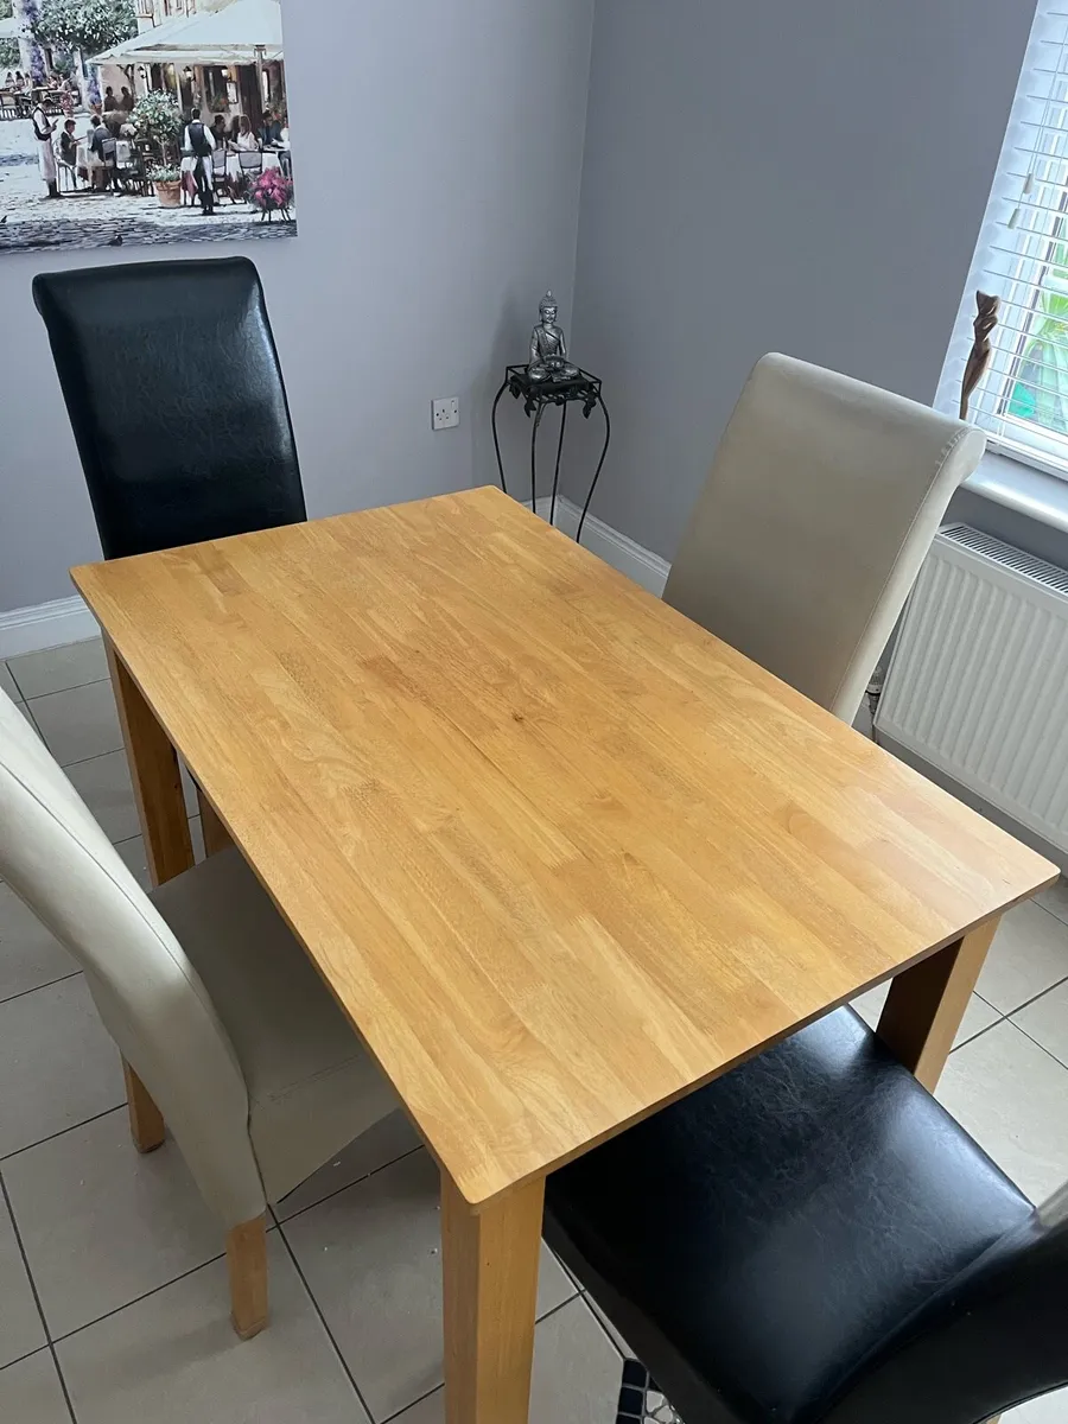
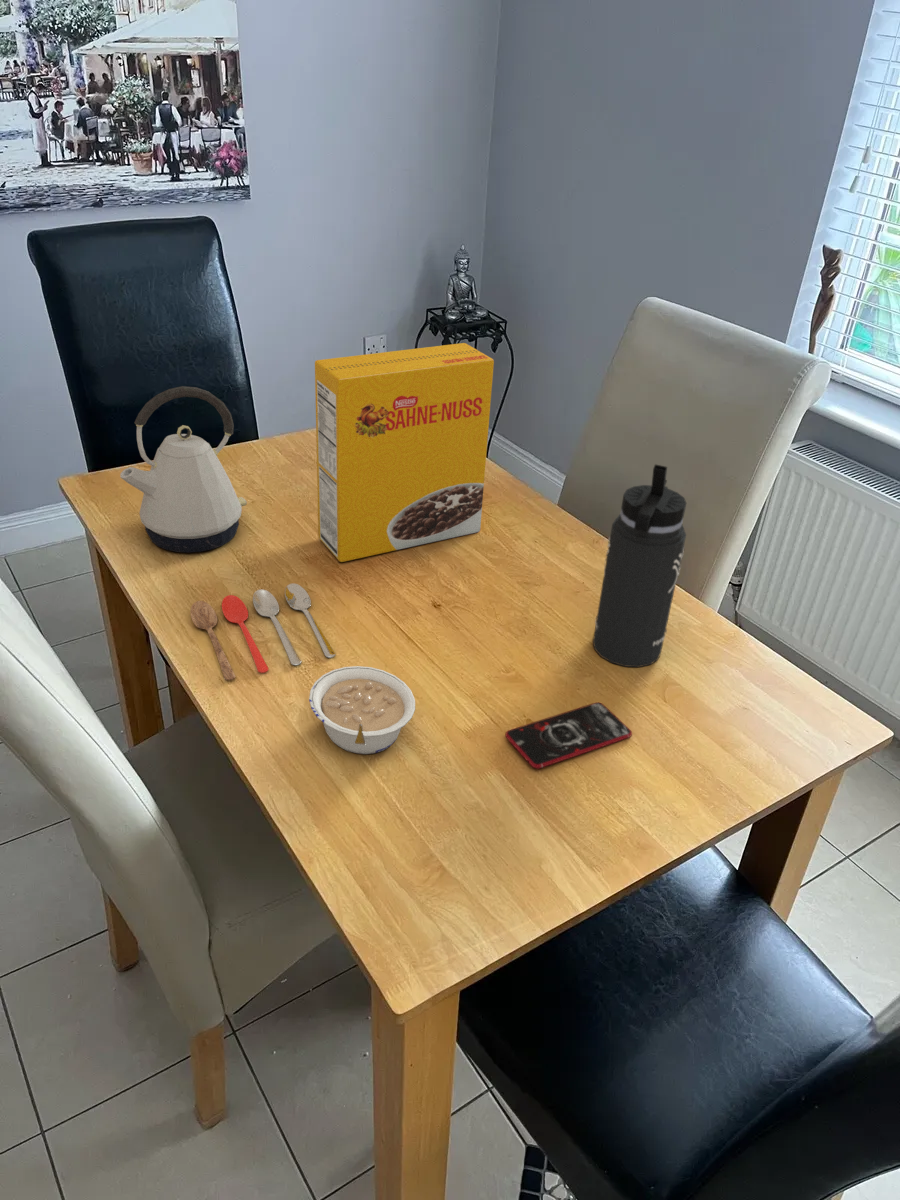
+ kettle (182, 465)
+ legume (364, 713)
+ thermos bottle (641, 565)
+ cereal box (403, 452)
+ smartphone (569, 733)
+ cooking utensil (272, 621)
